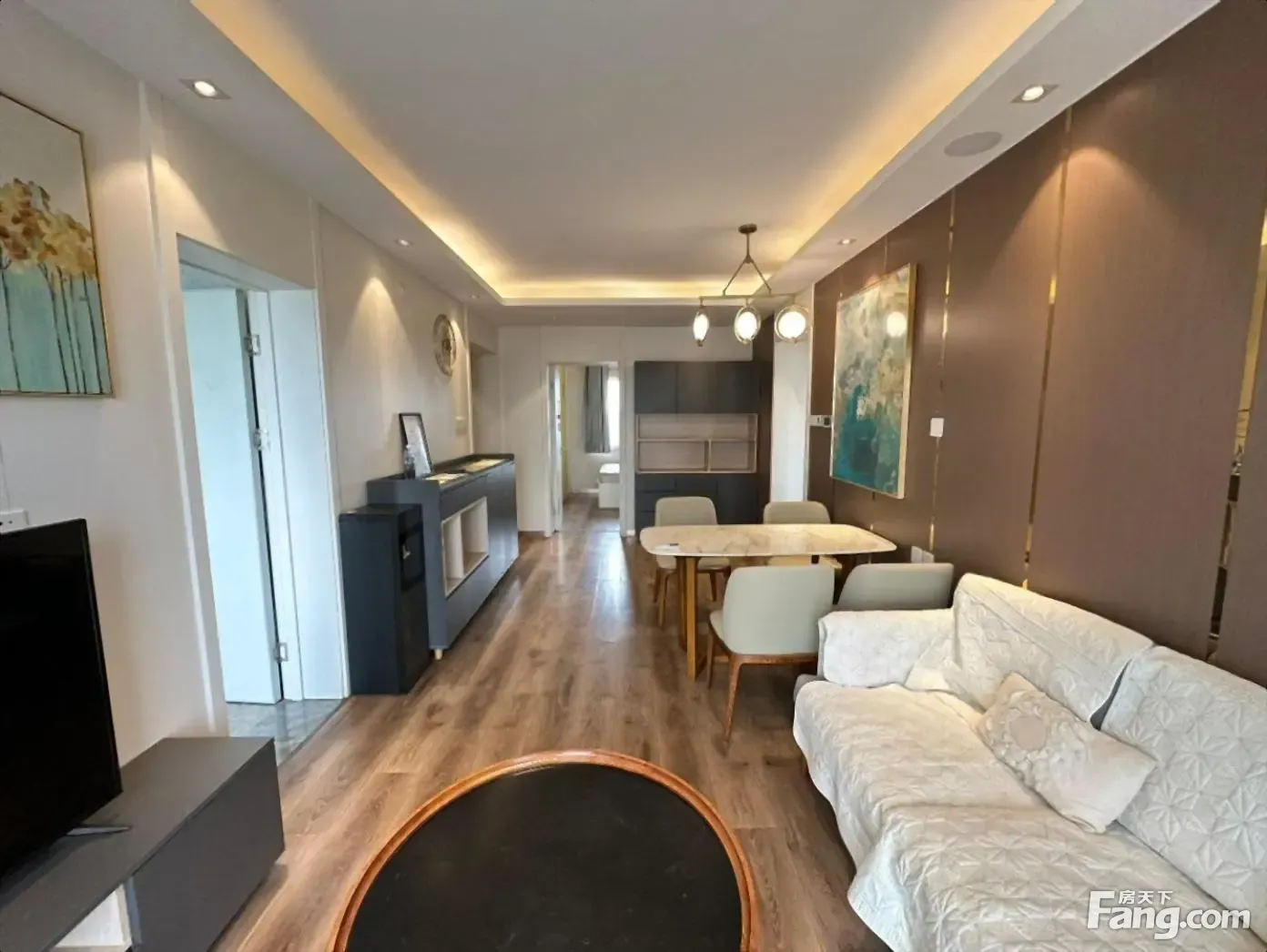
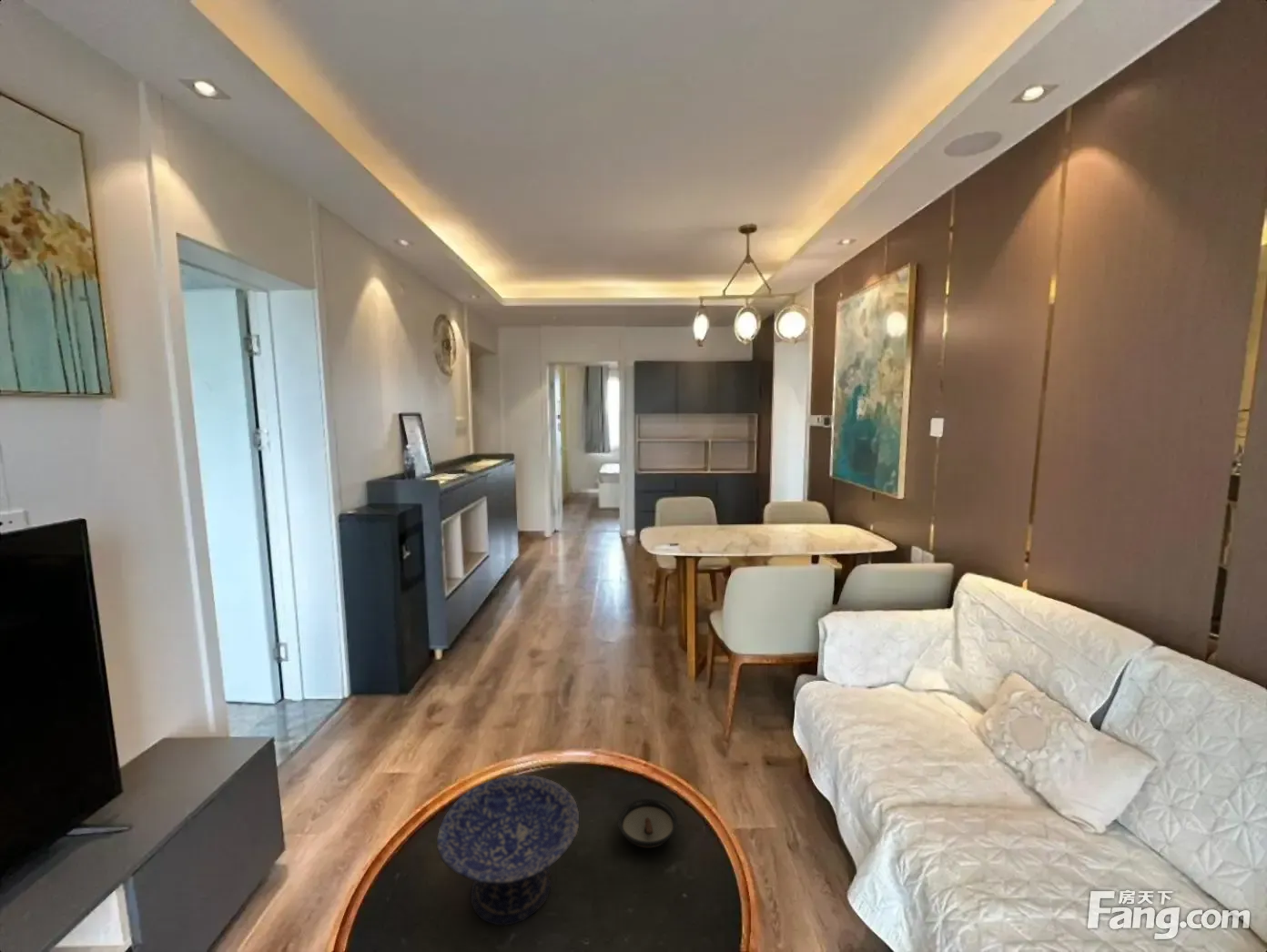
+ saucer (647, 825)
+ decorative bowl (511, 854)
